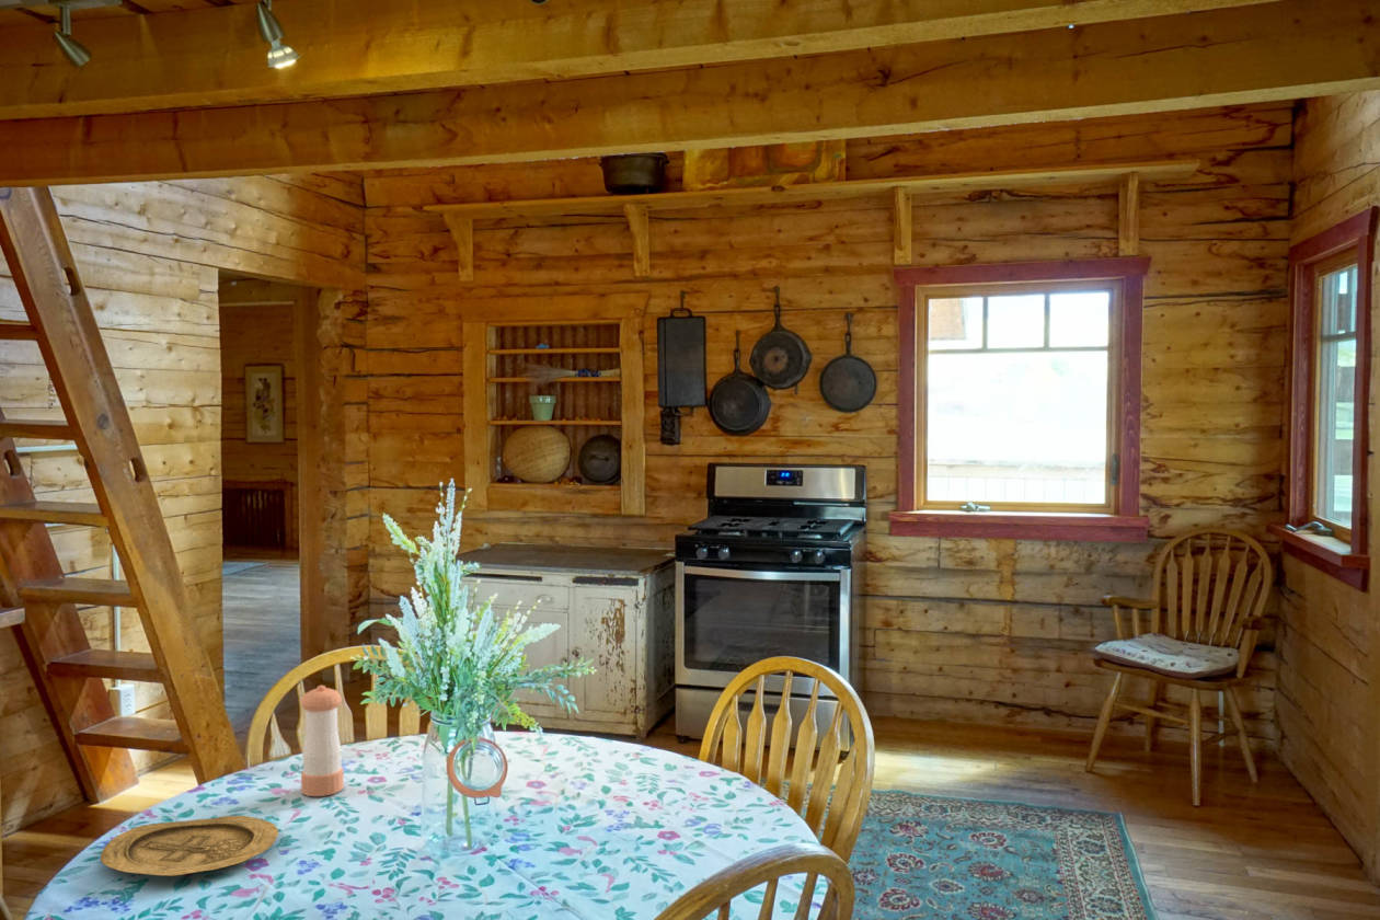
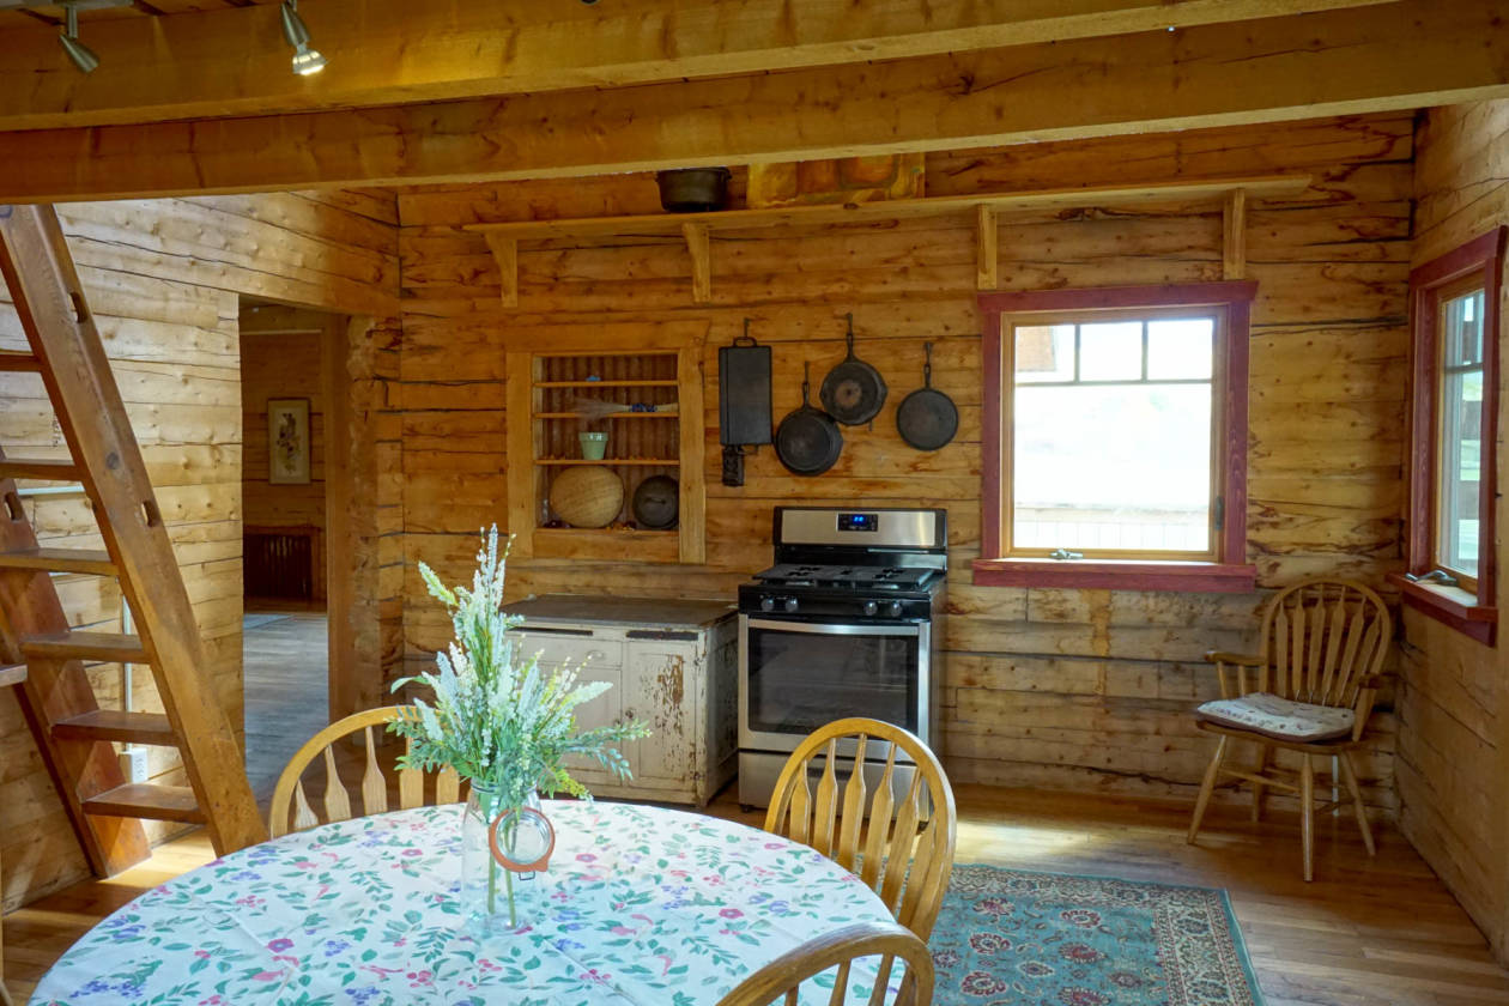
- plate (192, 844)
- pepper shaker (321, 737)
